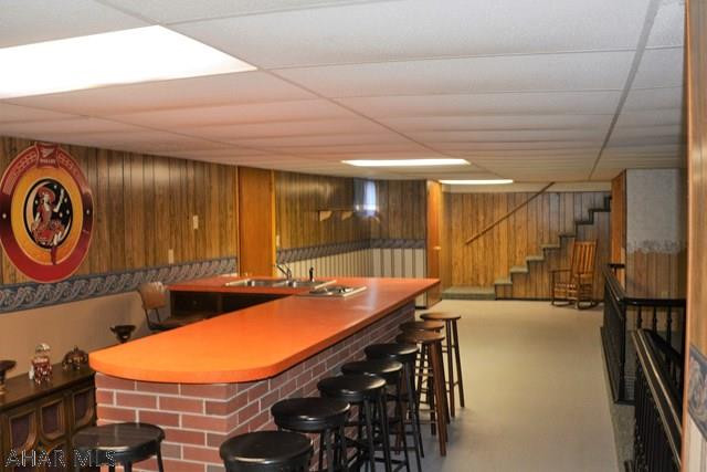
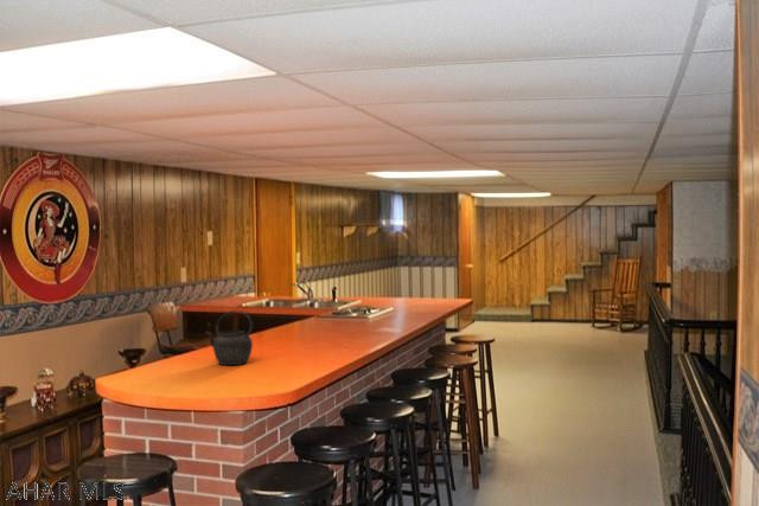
+ kettle (228, 337)
